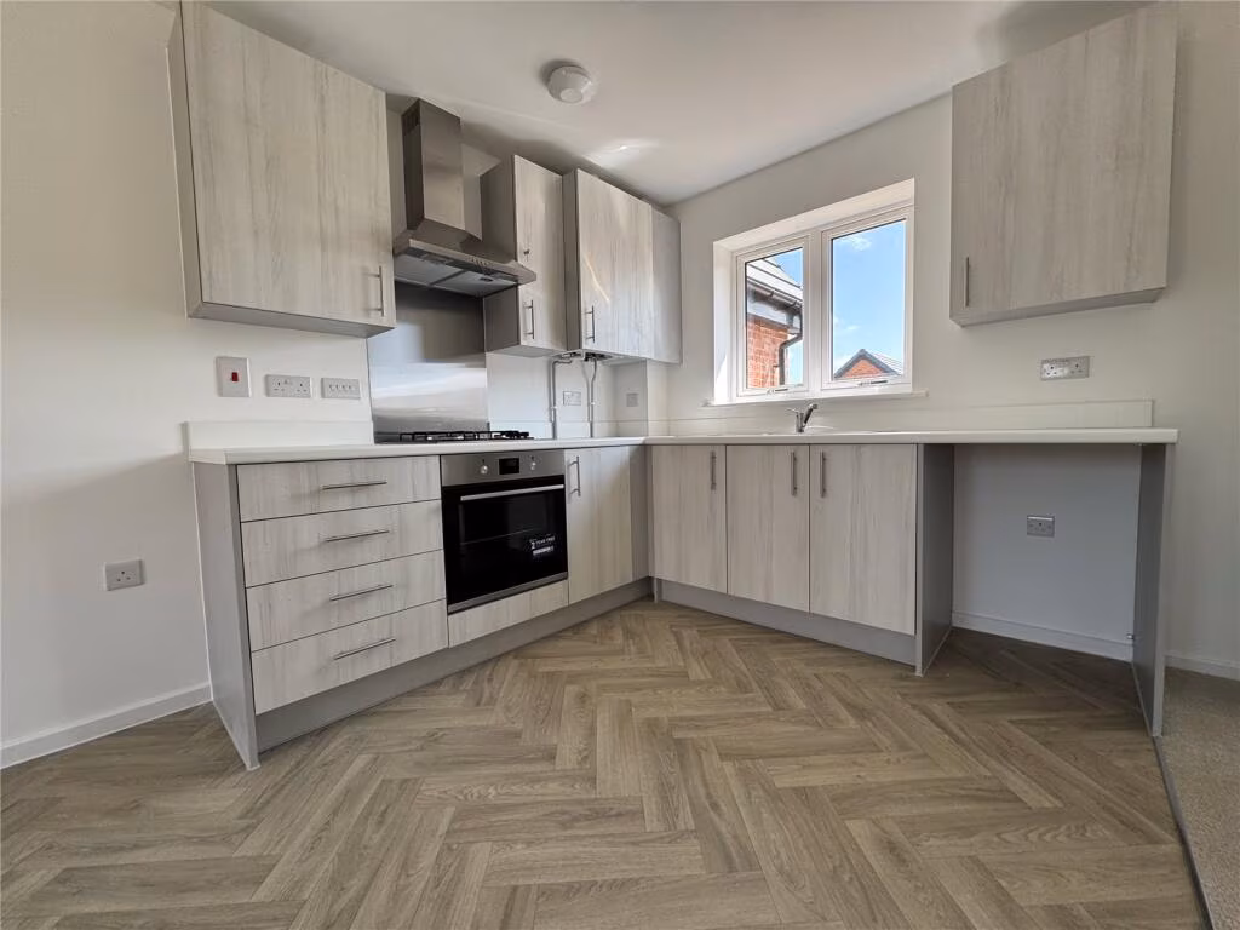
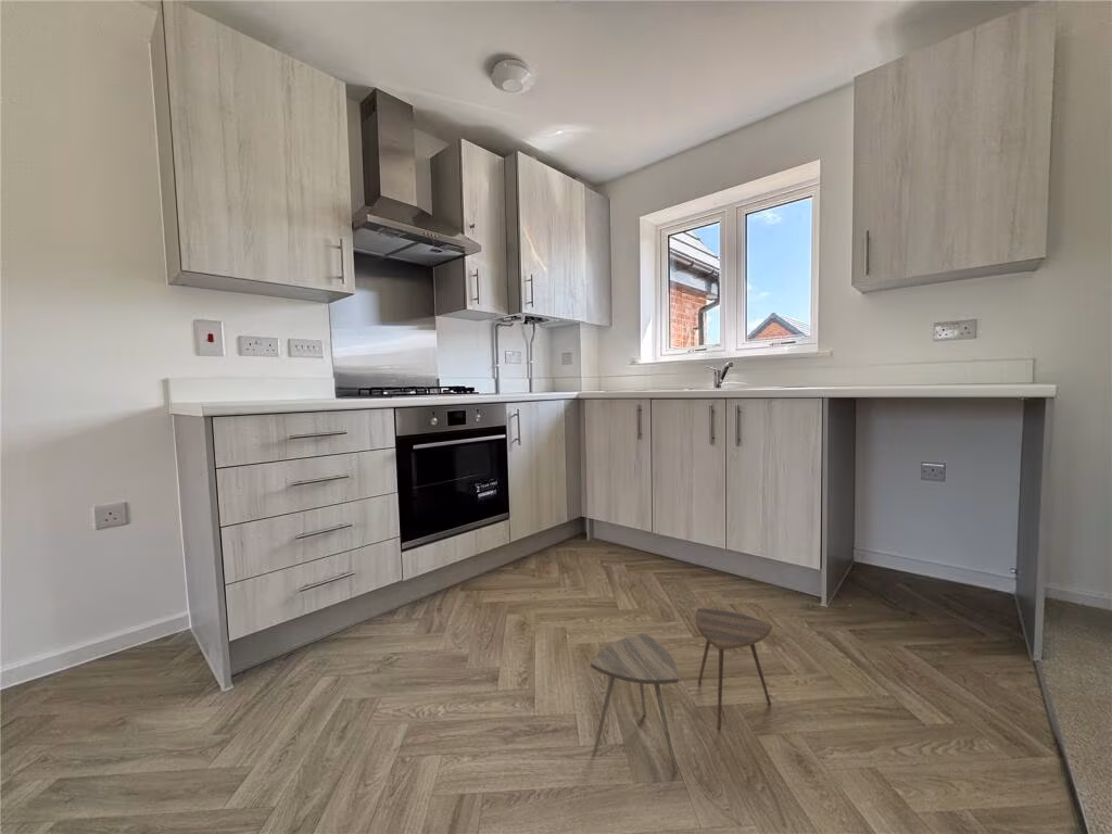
+ side table (677, 681)
